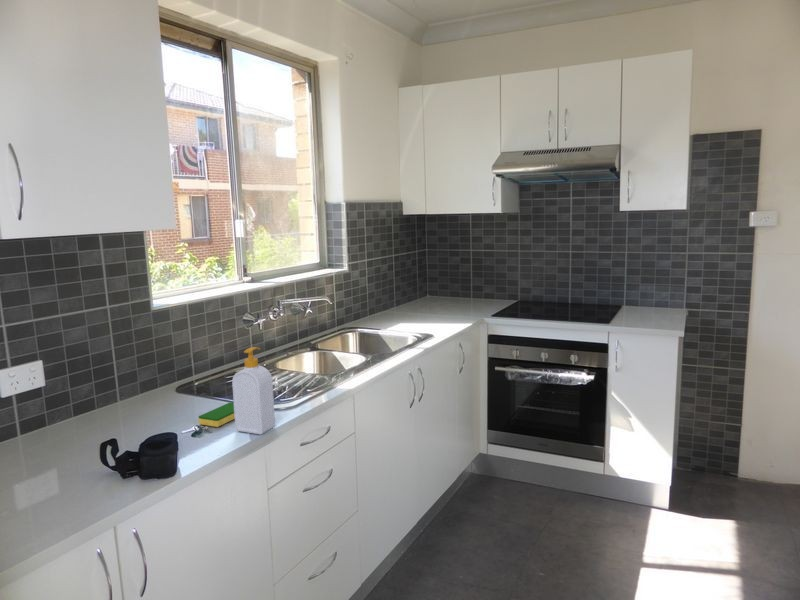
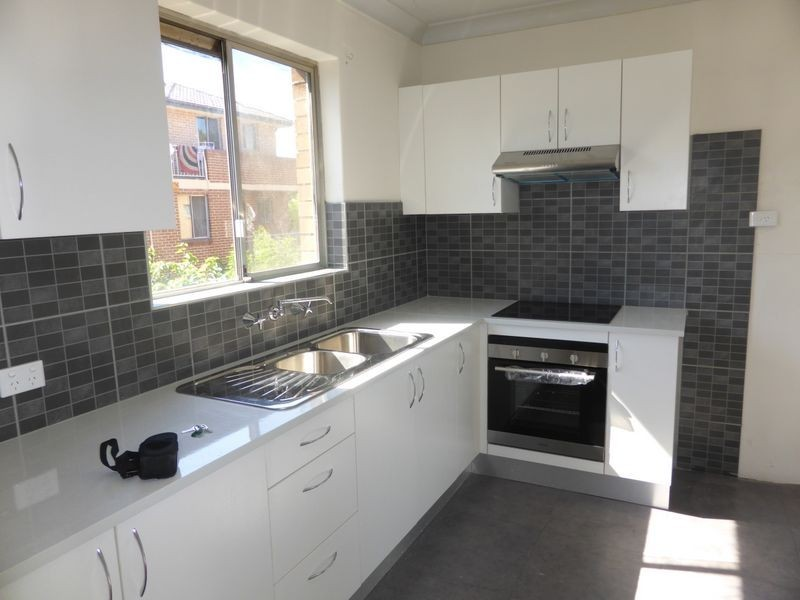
- soap bottle (253, 388)
- dish sponge (224, 414)
